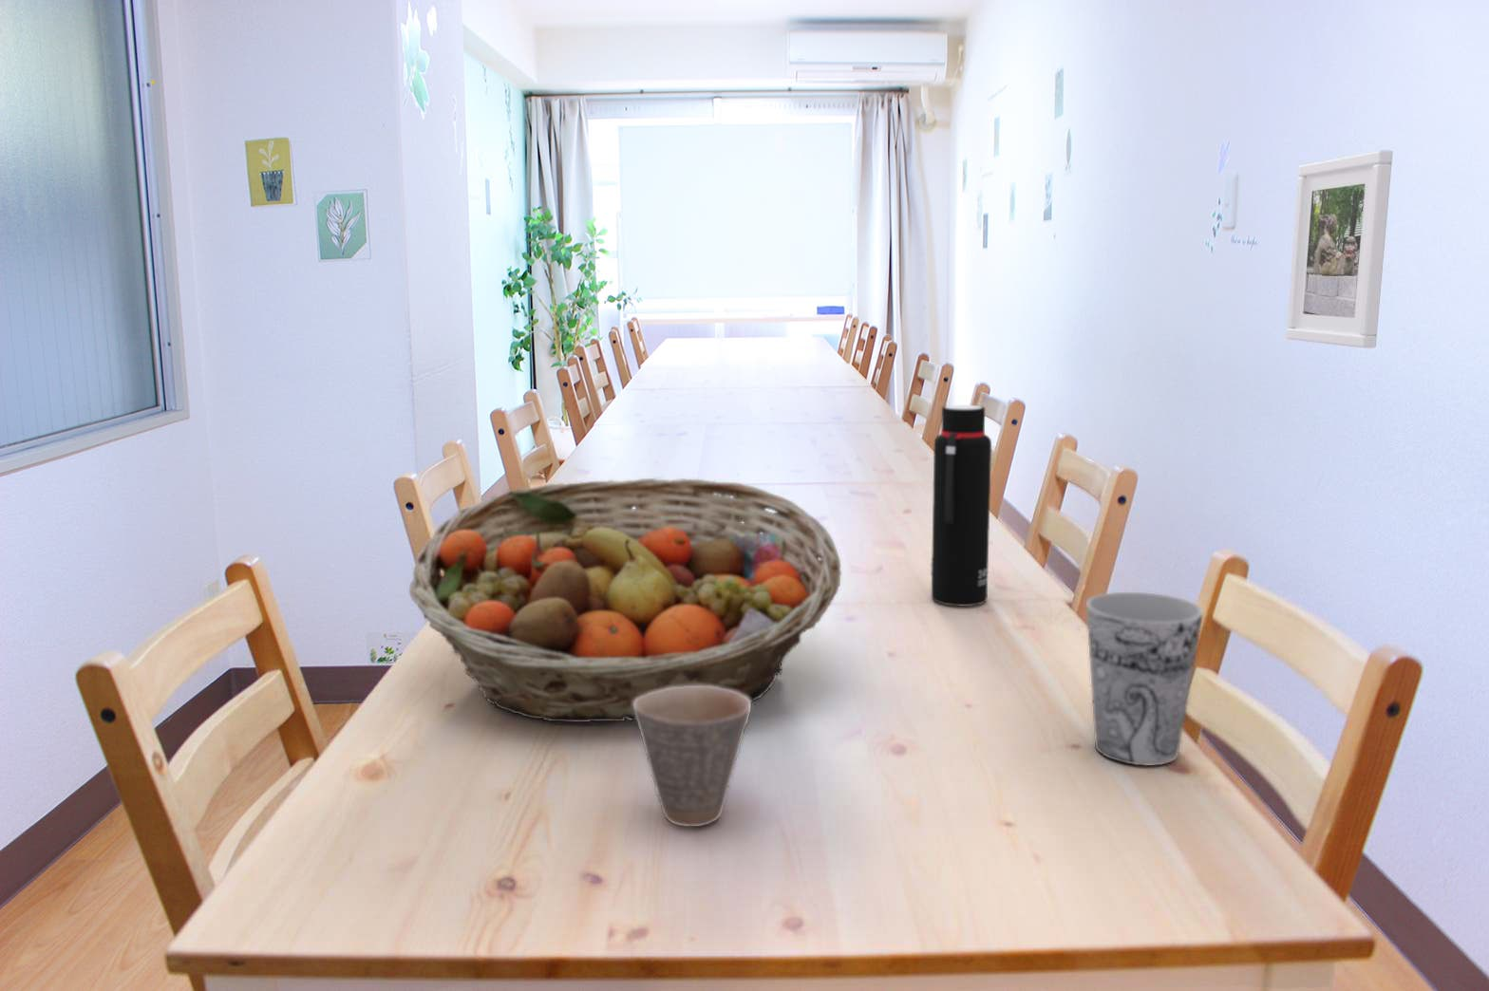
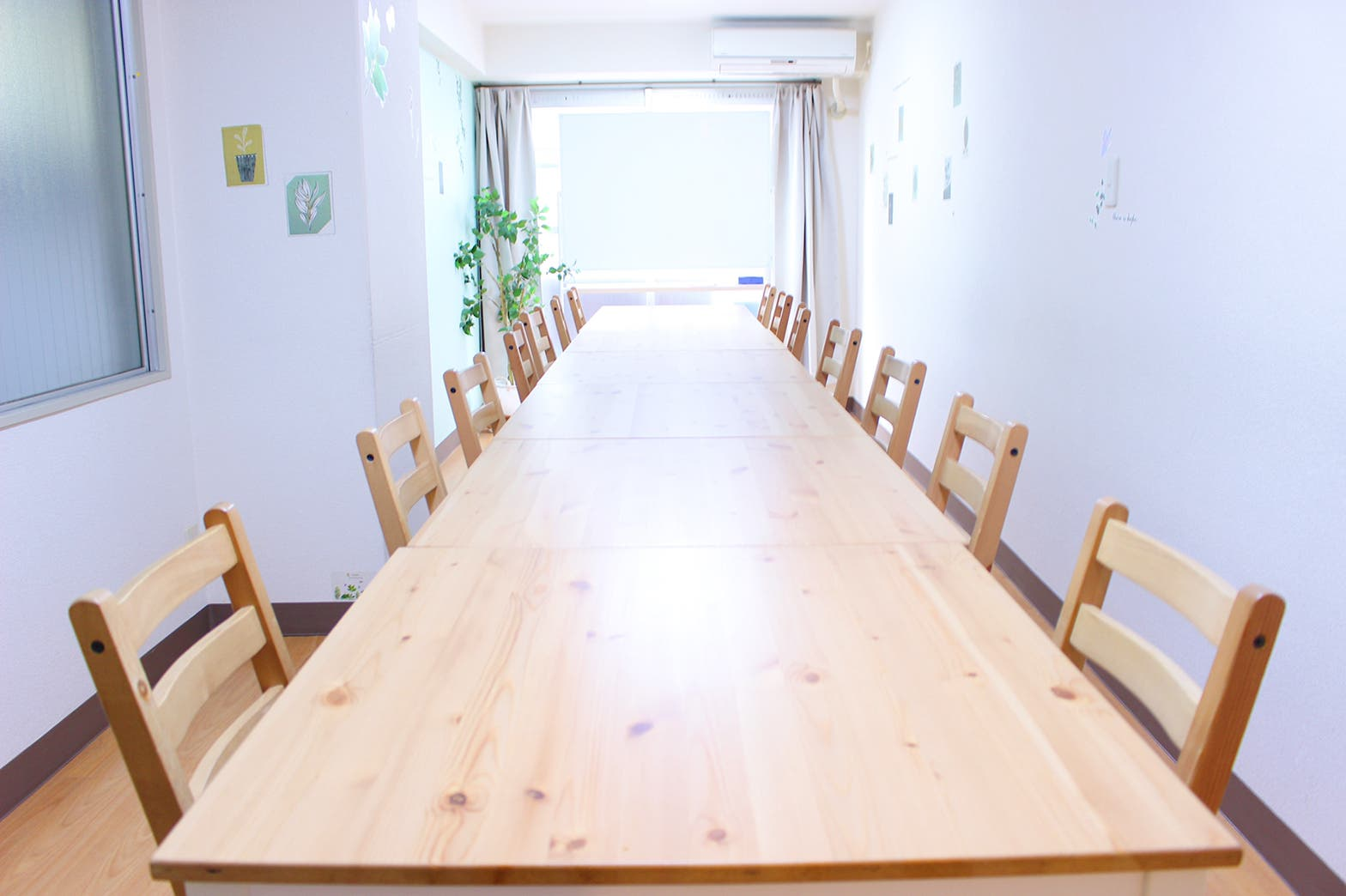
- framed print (1335, 251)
- cup (694, 757)
- cup (1139, 679)
- water bottle (958, 505)
- fruit basket (627, 592)
